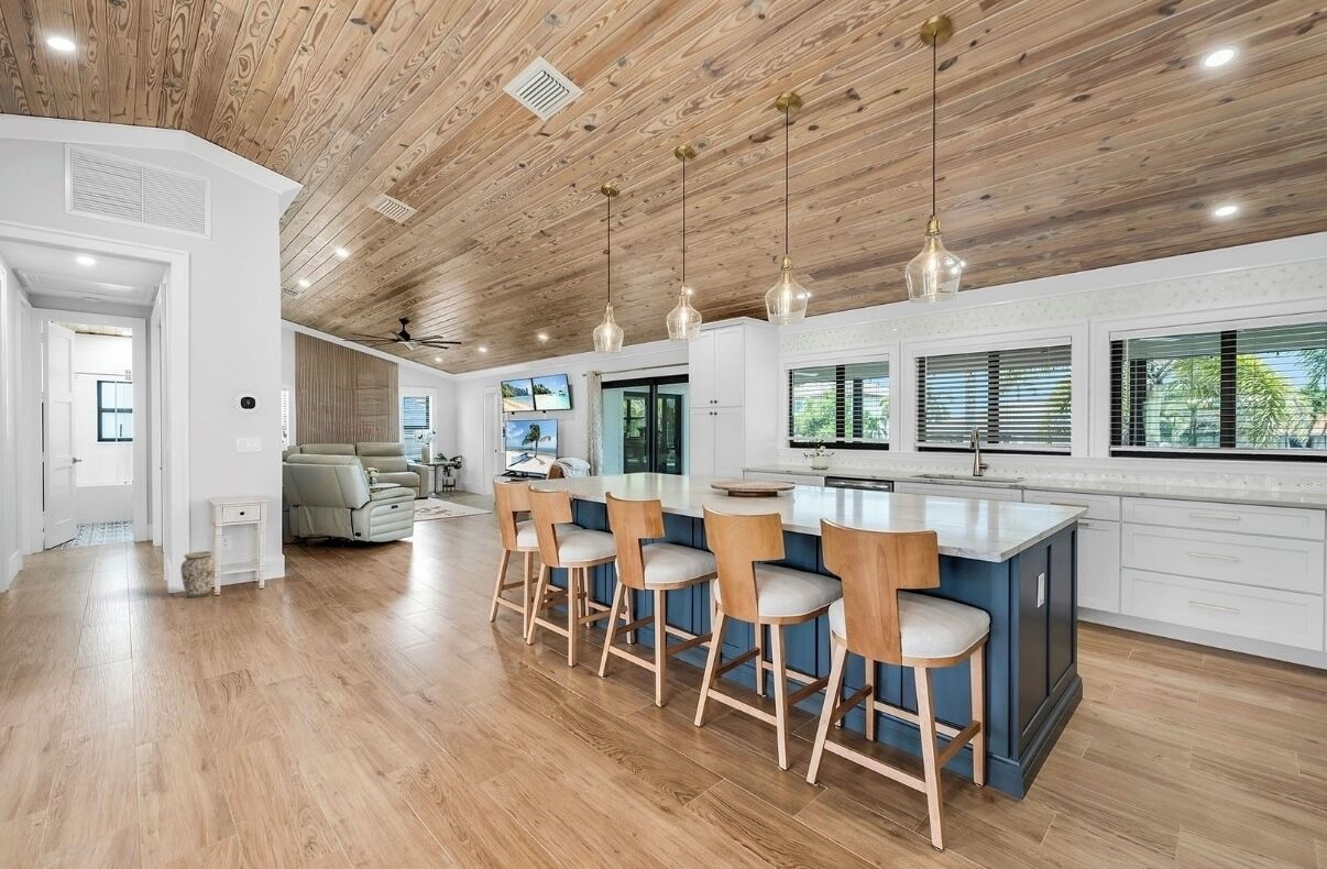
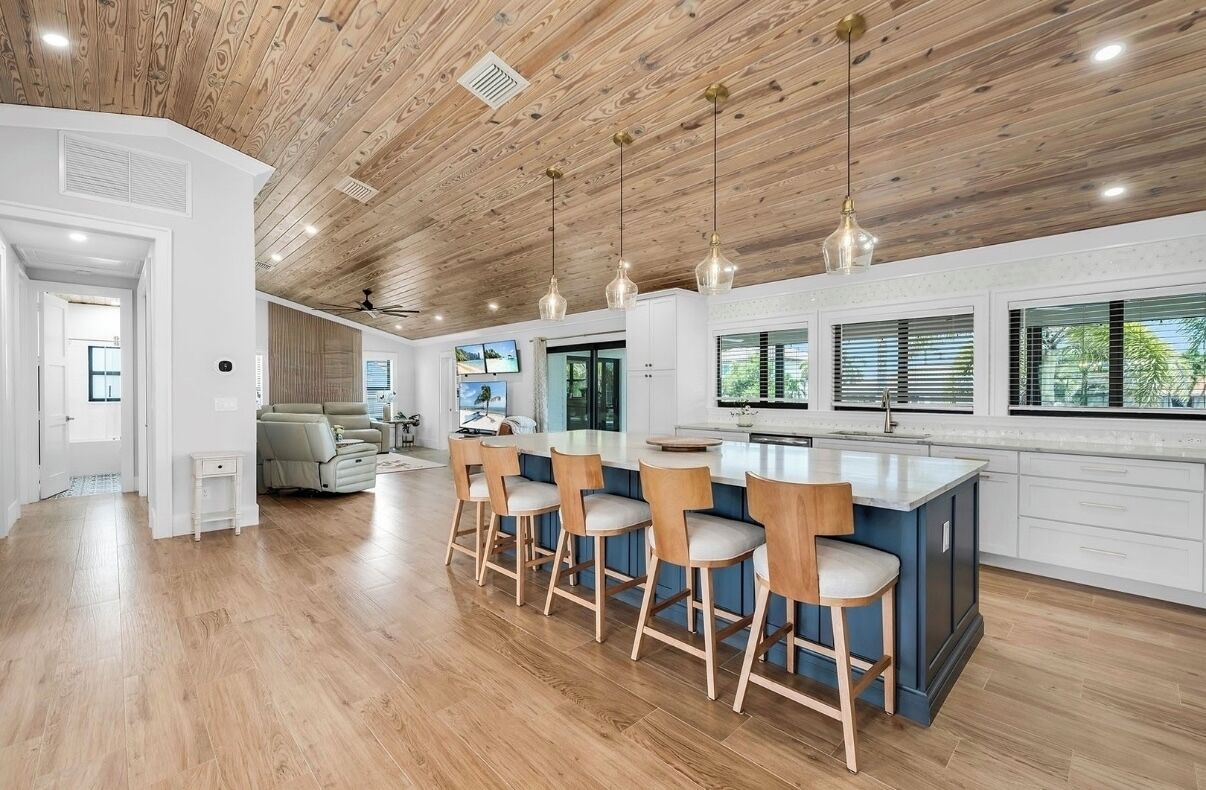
- vase (198, 574)
